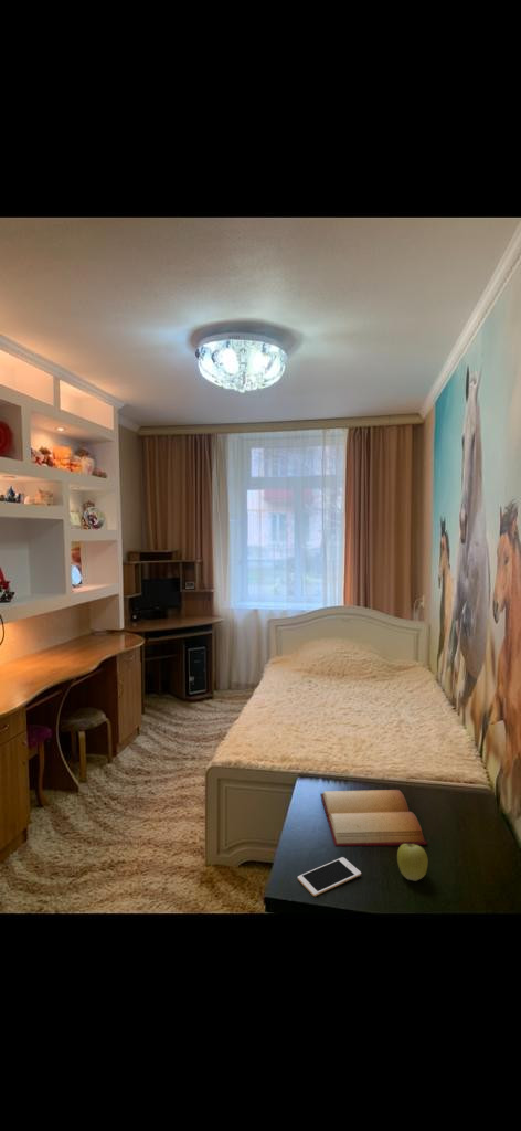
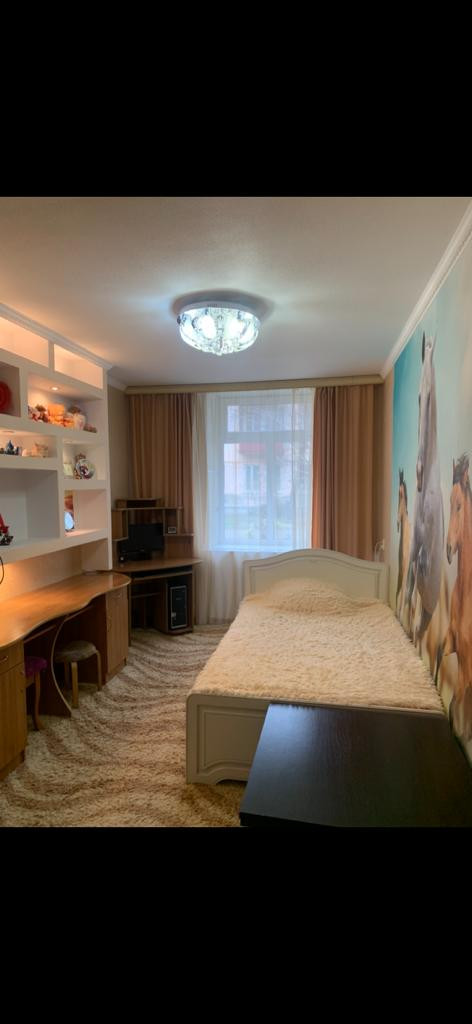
- apple (412, 857)
- bible (369, 812)
- cell phone (329, 875)
